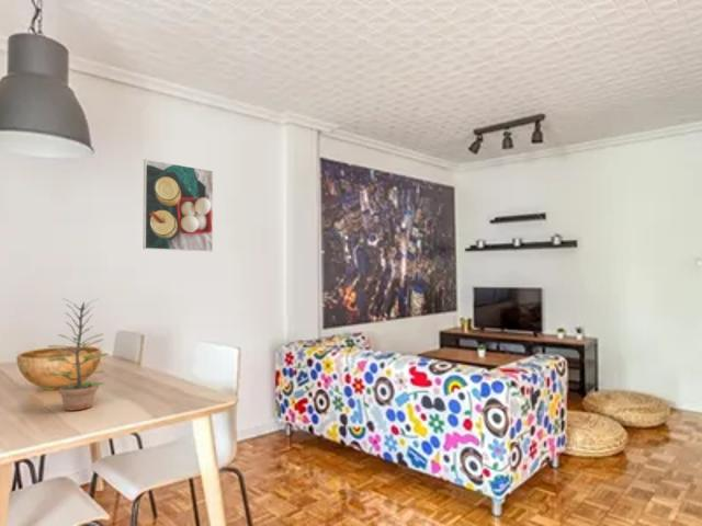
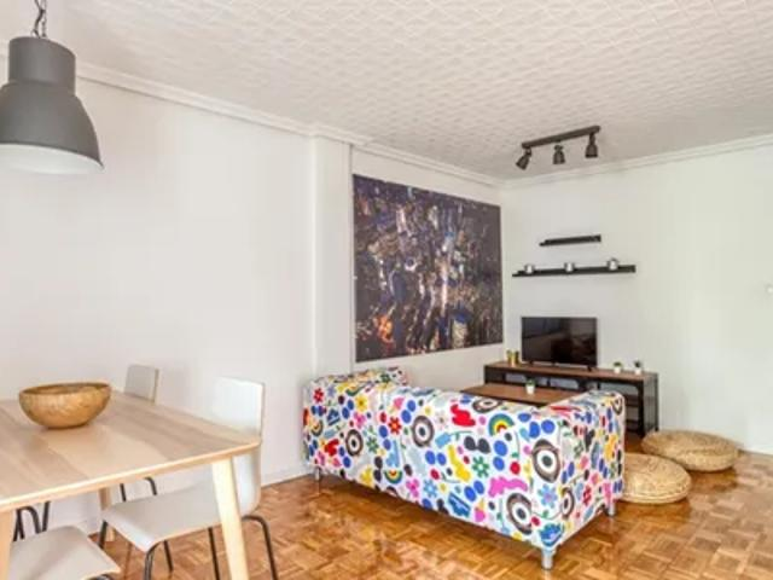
- plant (73, 352)
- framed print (180, 207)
